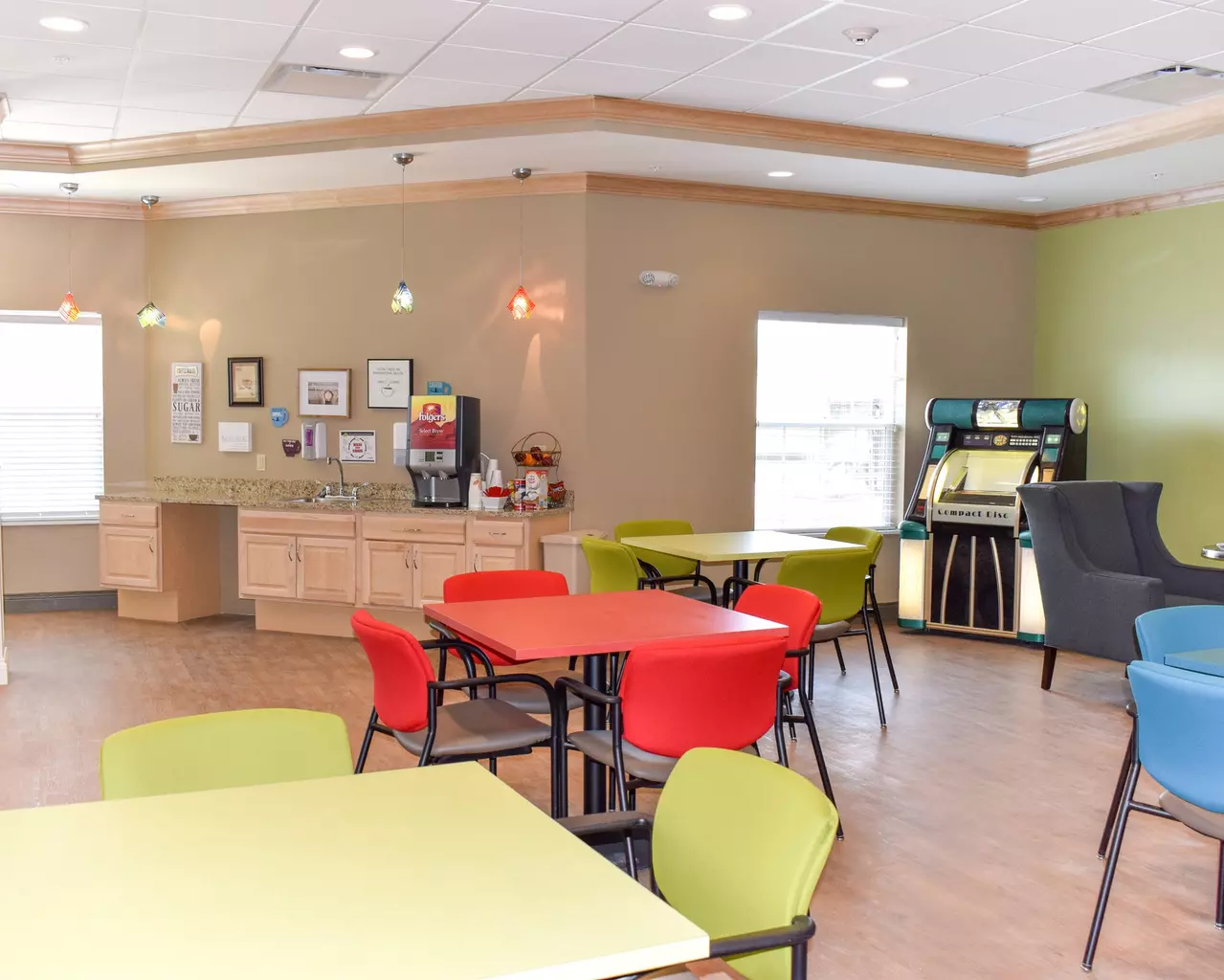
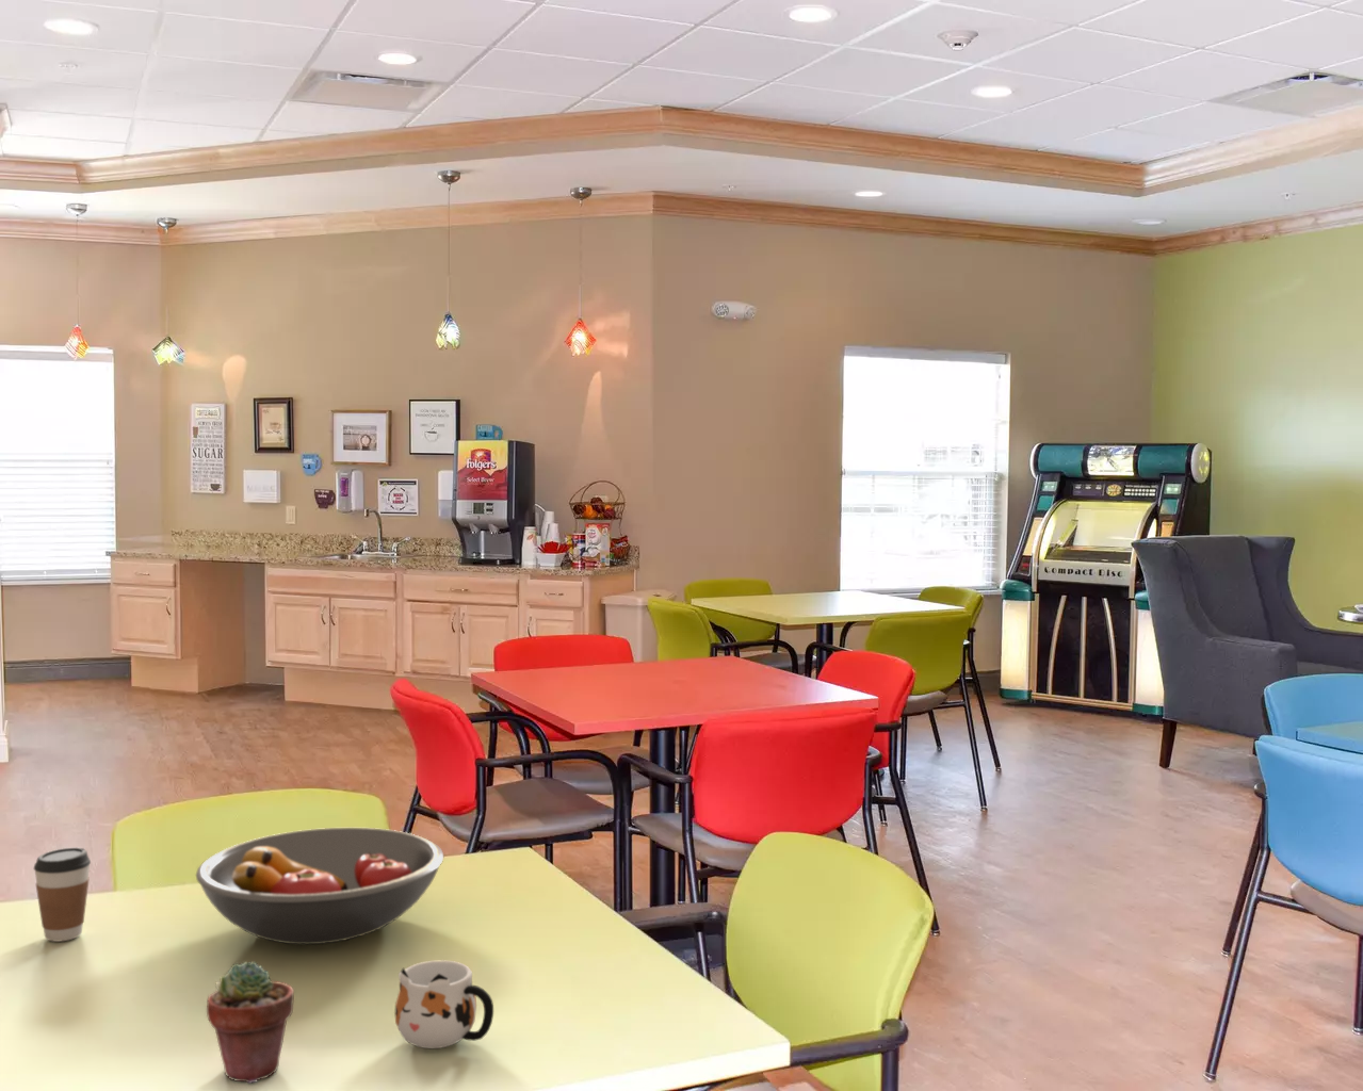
+ mug (445, 1002)
+ coffee cup (62, 894)
+ fruit bowl (323, 883)
+ potted succulent (251, 1015)
